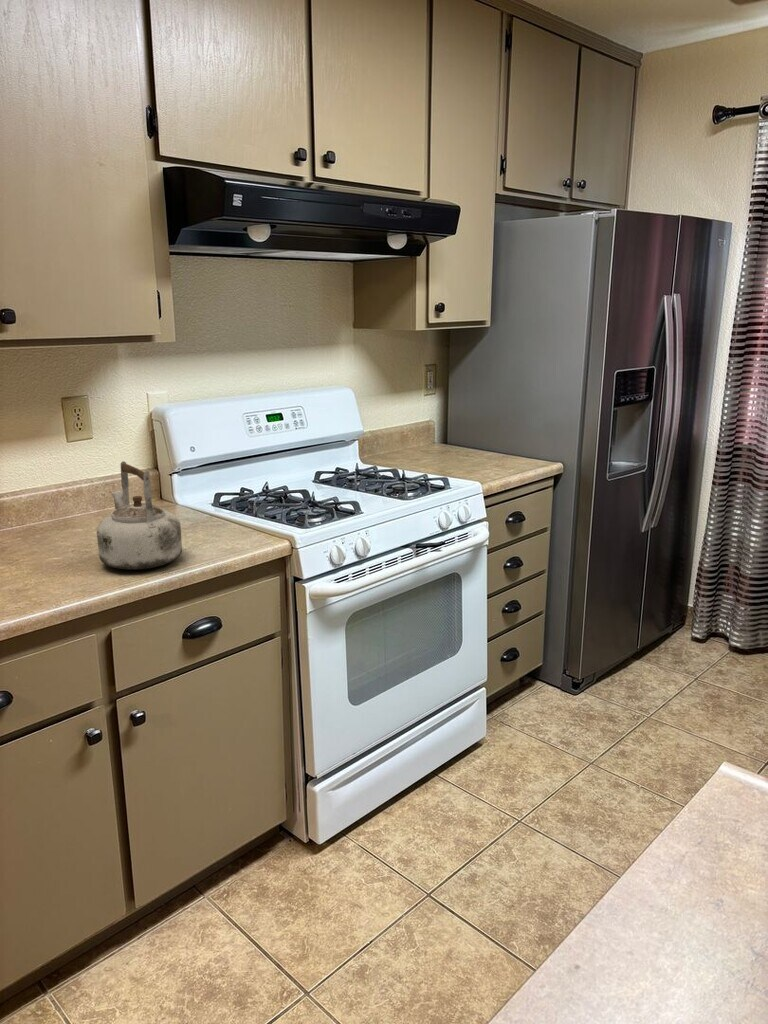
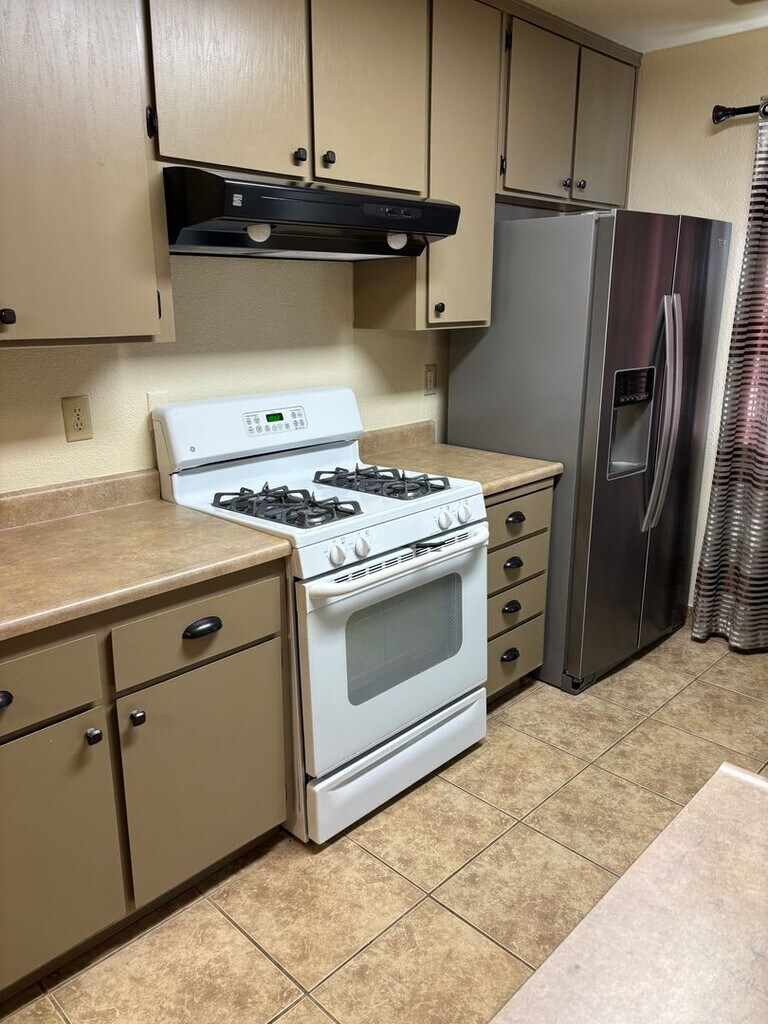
- kettle (134, 512)
